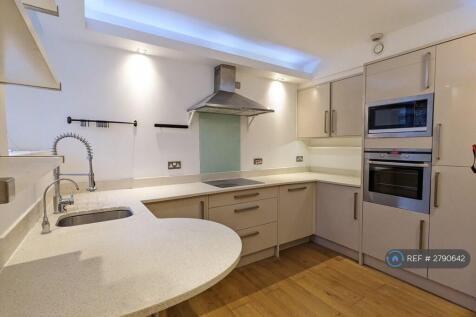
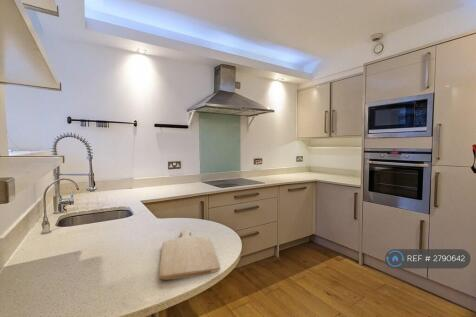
+ chopping board (187, 248)
